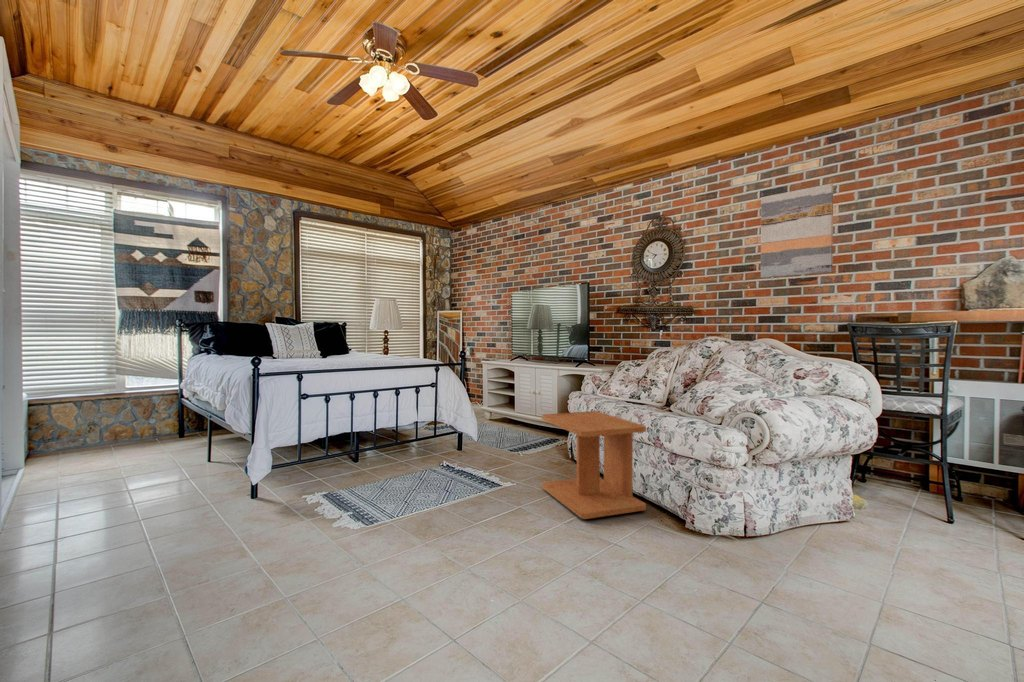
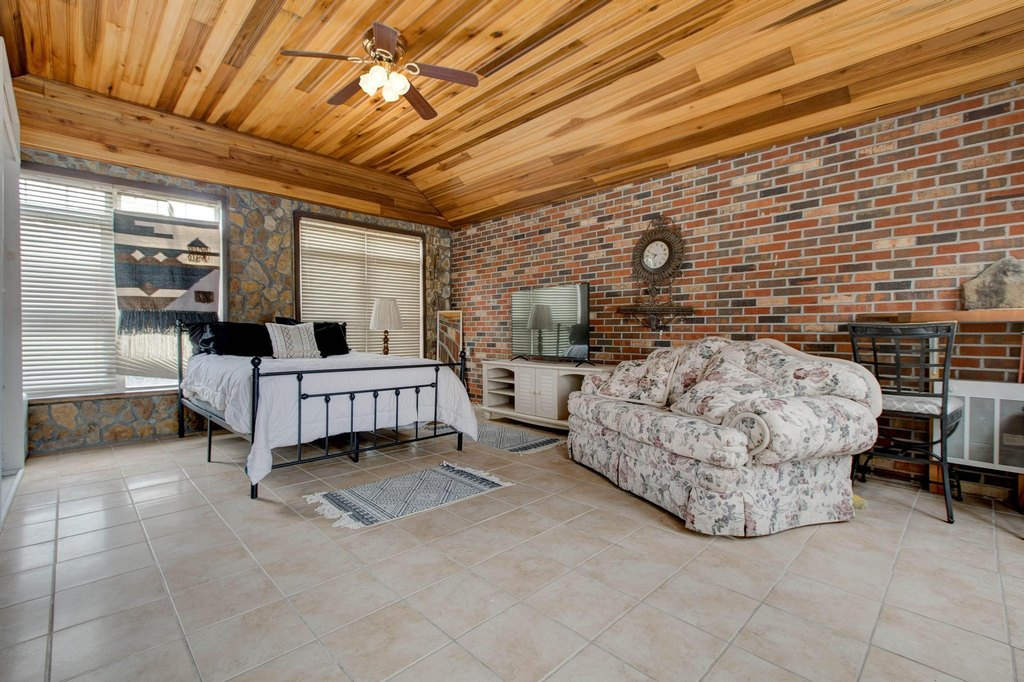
- wall art (795, 233)
- side table (590, 460)
